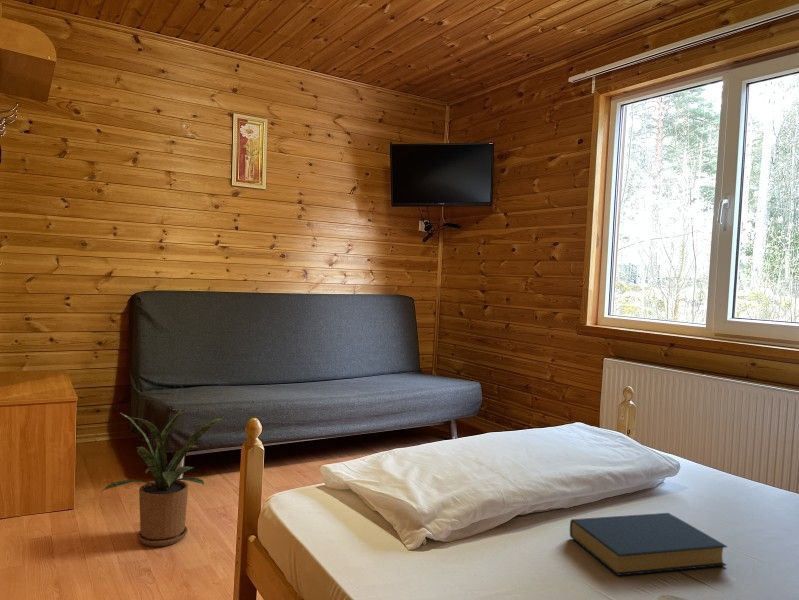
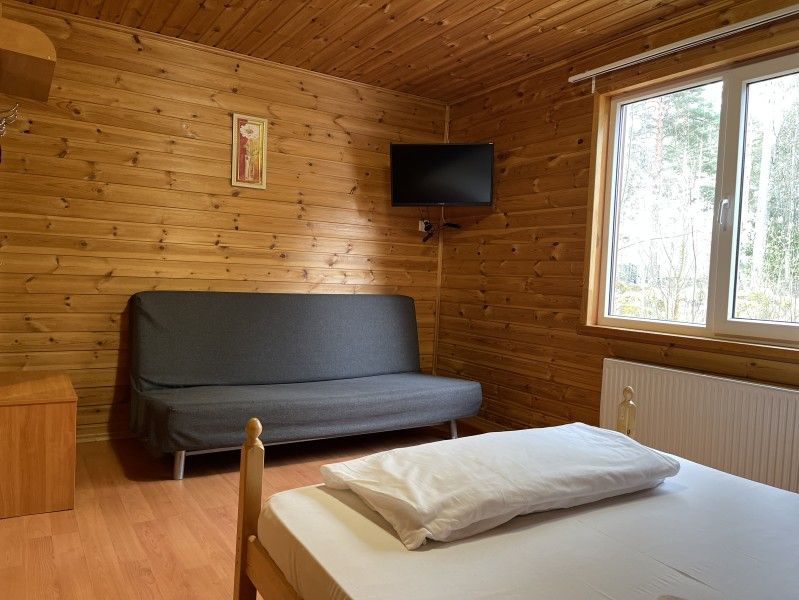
- hardback book (644, 540)
- house plant (168, 475)
